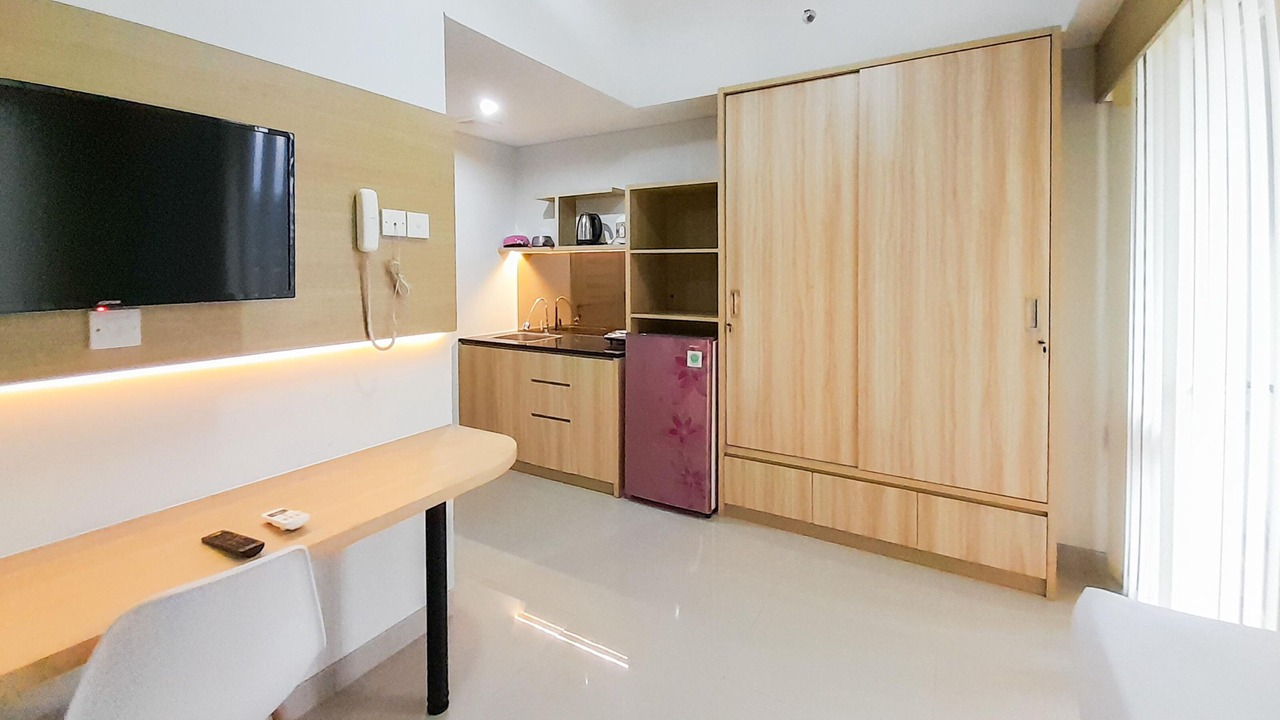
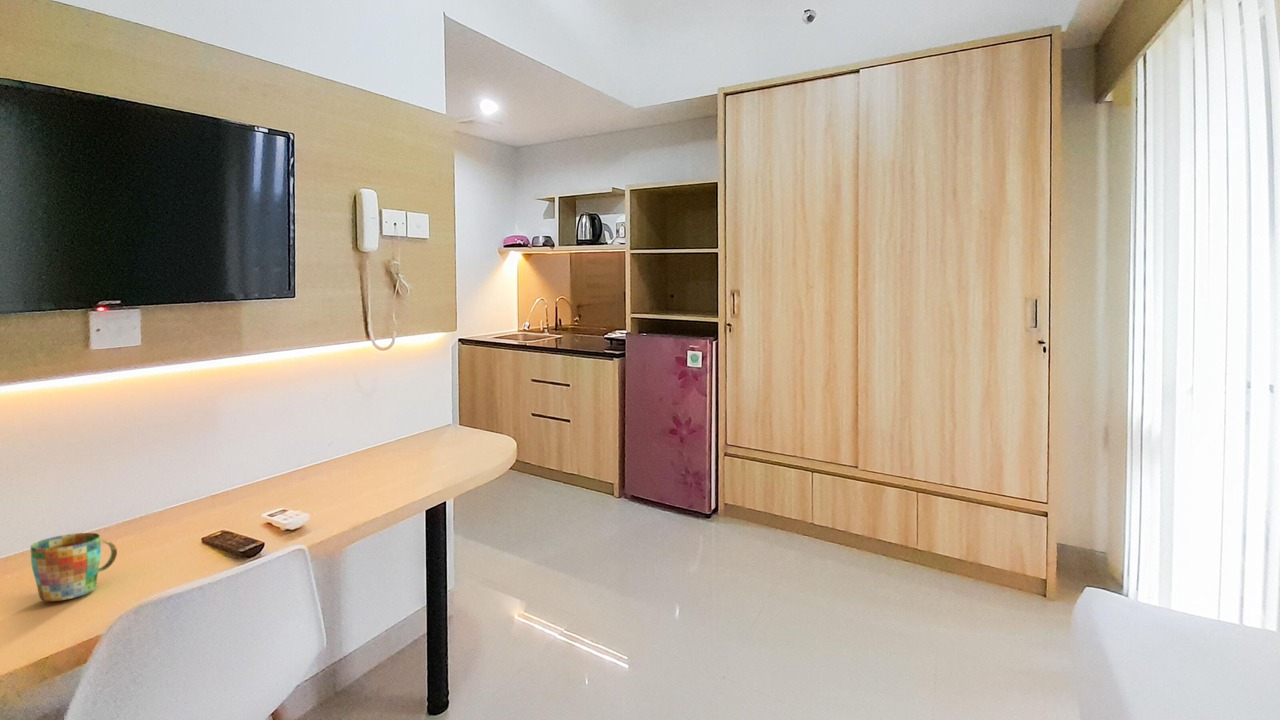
+ mug (78, 563)
